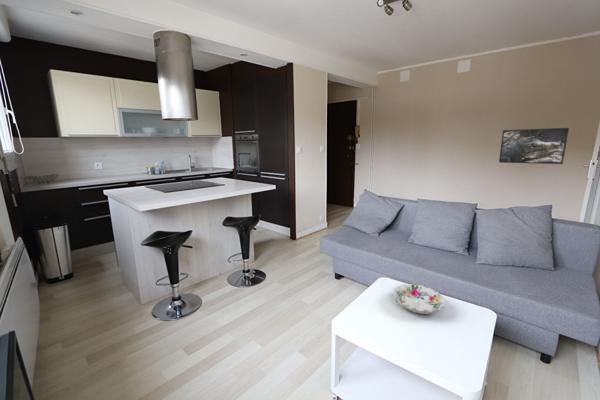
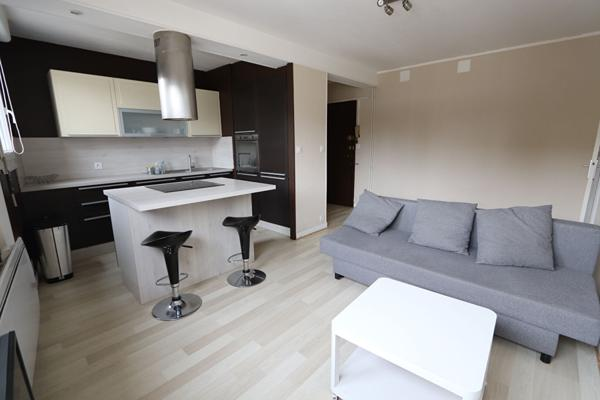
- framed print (531, 146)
- decorative bowl (417, 300)
